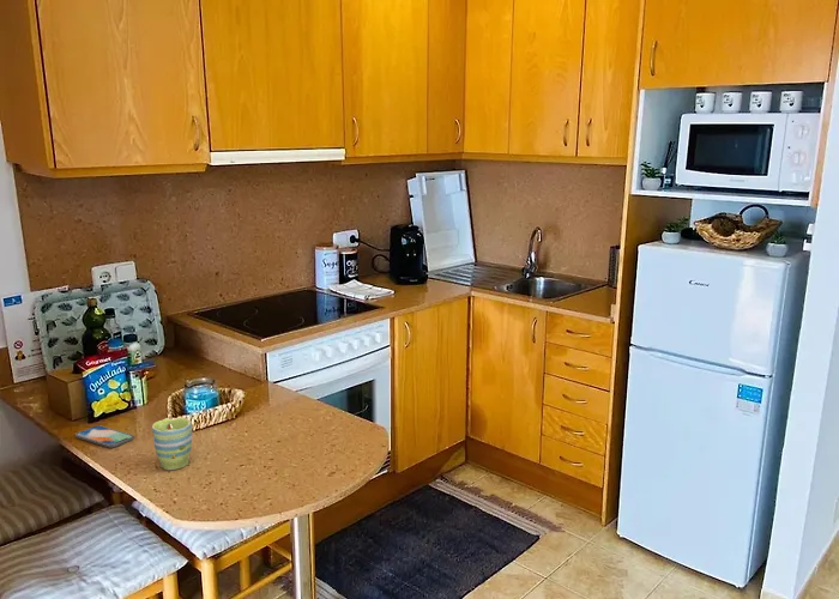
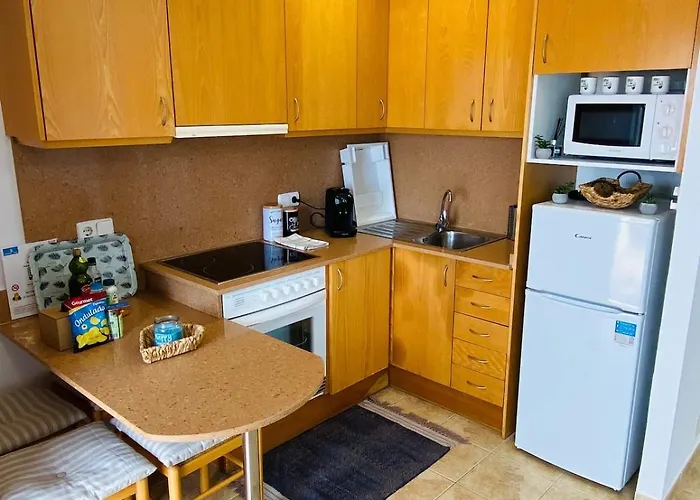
- smartphone (104, 436)
- mug (170, 441)
